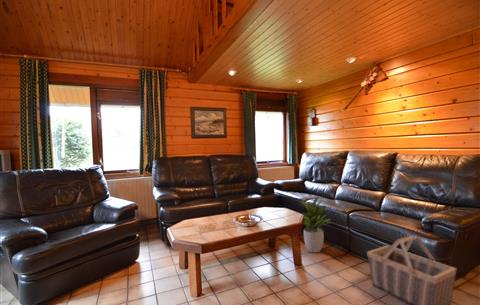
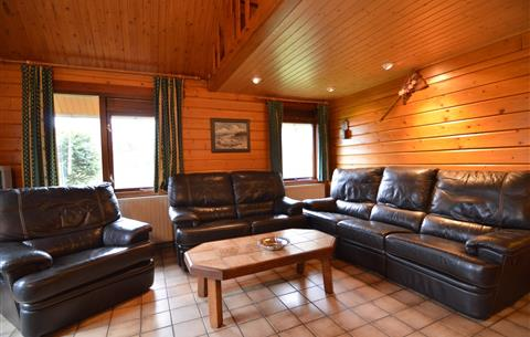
- potted plant (311, 223)
- basket (408, 266)
